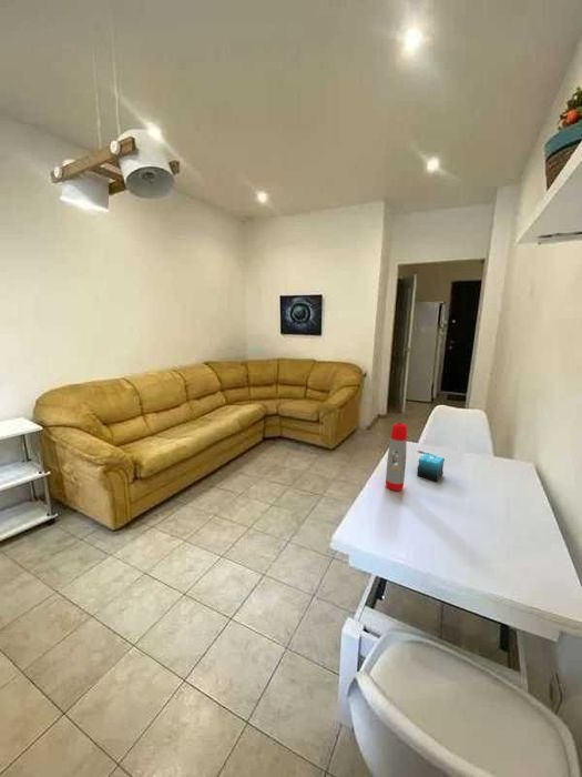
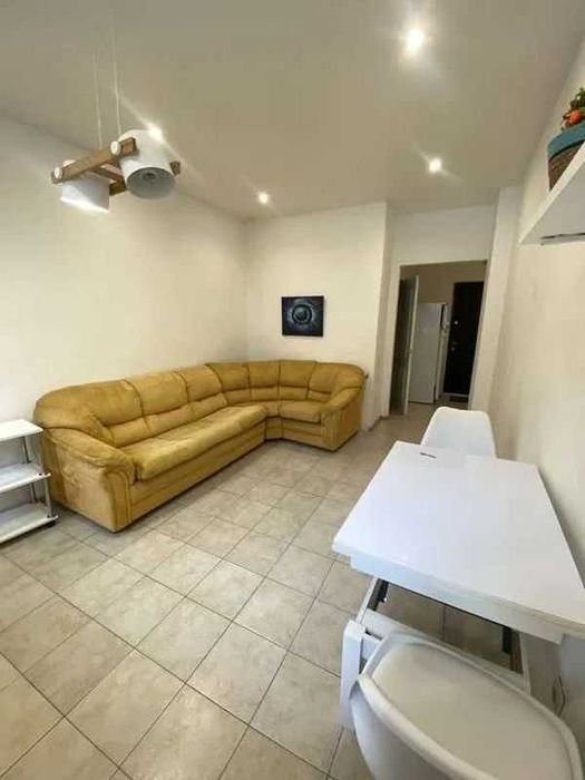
- candle (430, 463)
- water bottle (397, 455)
